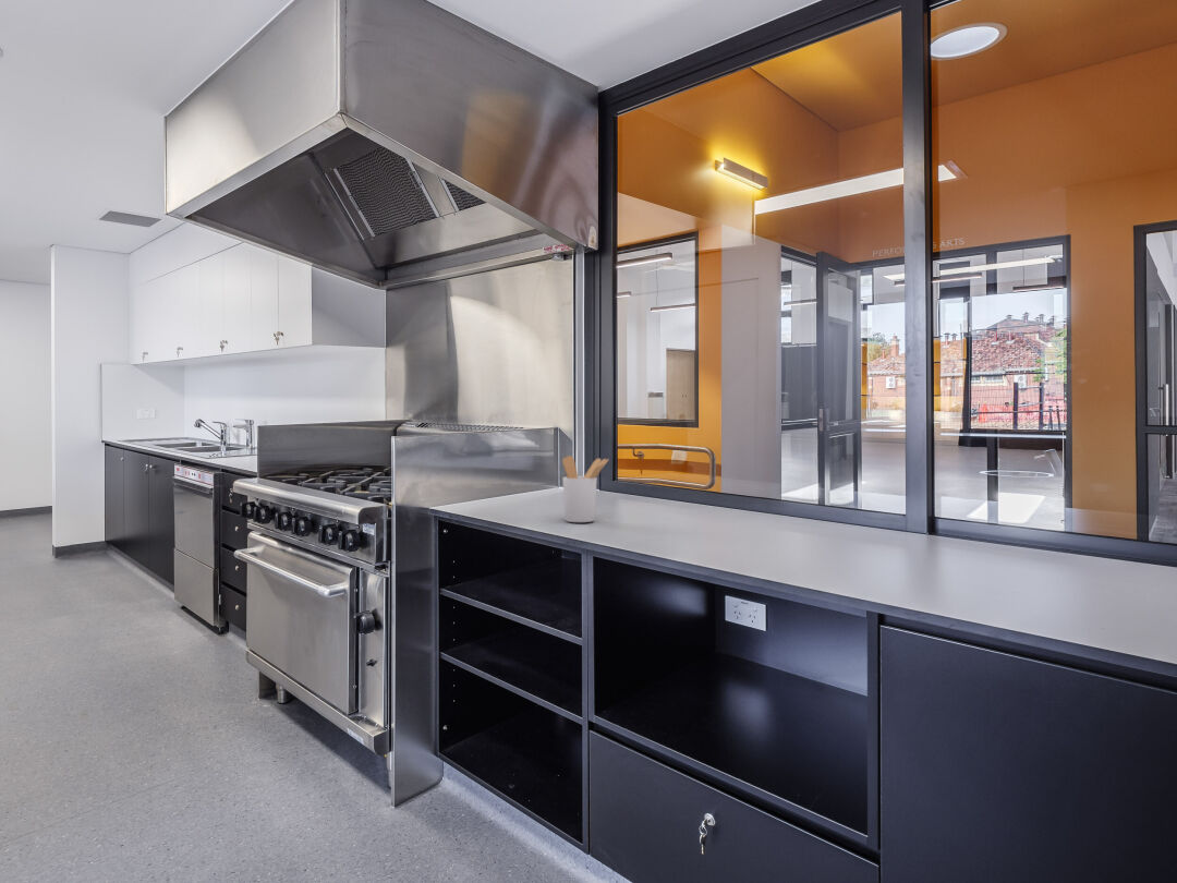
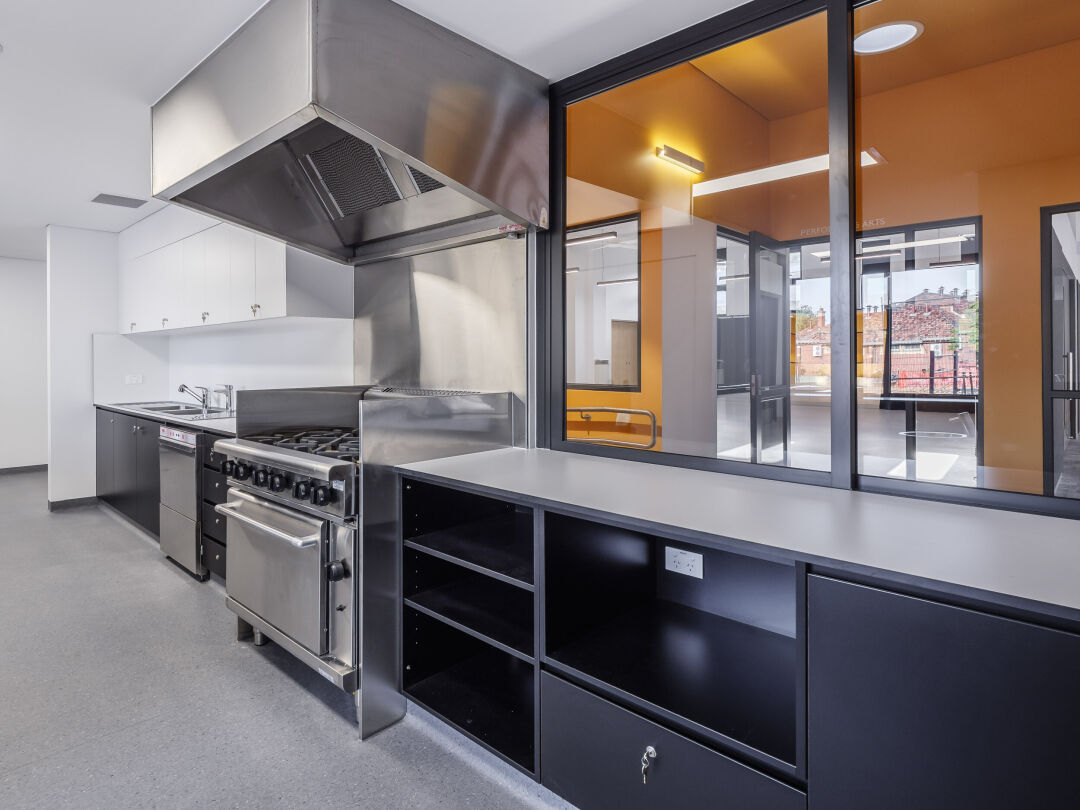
- utensil holder (586, 487)
